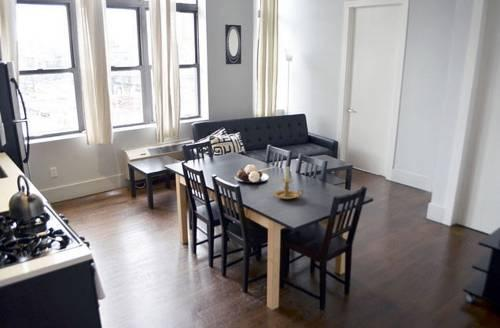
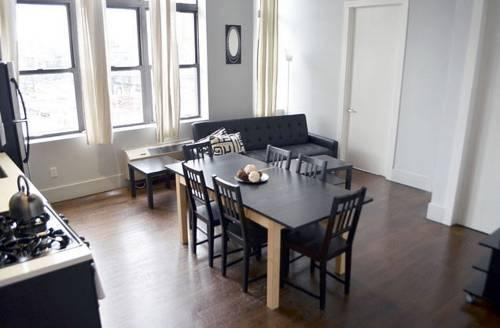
- candle holder (286, 181)
